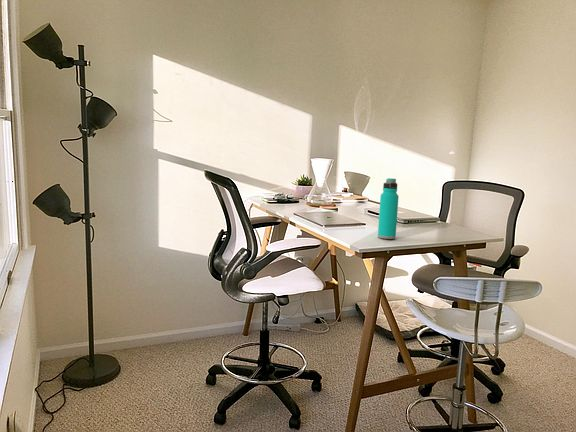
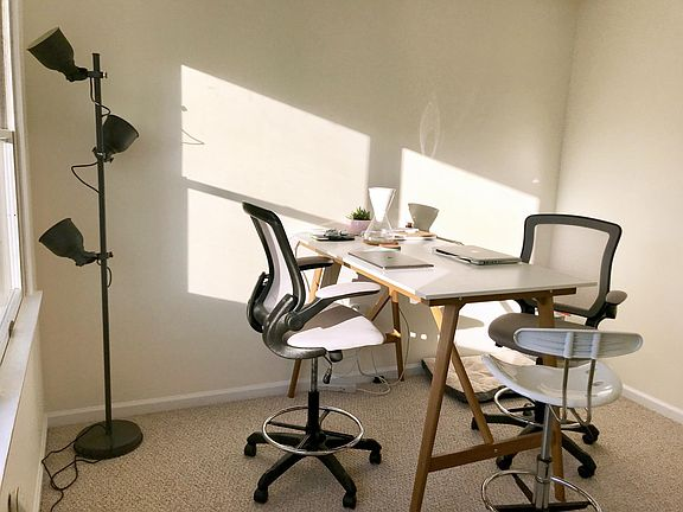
- water bottle (388, 208)
